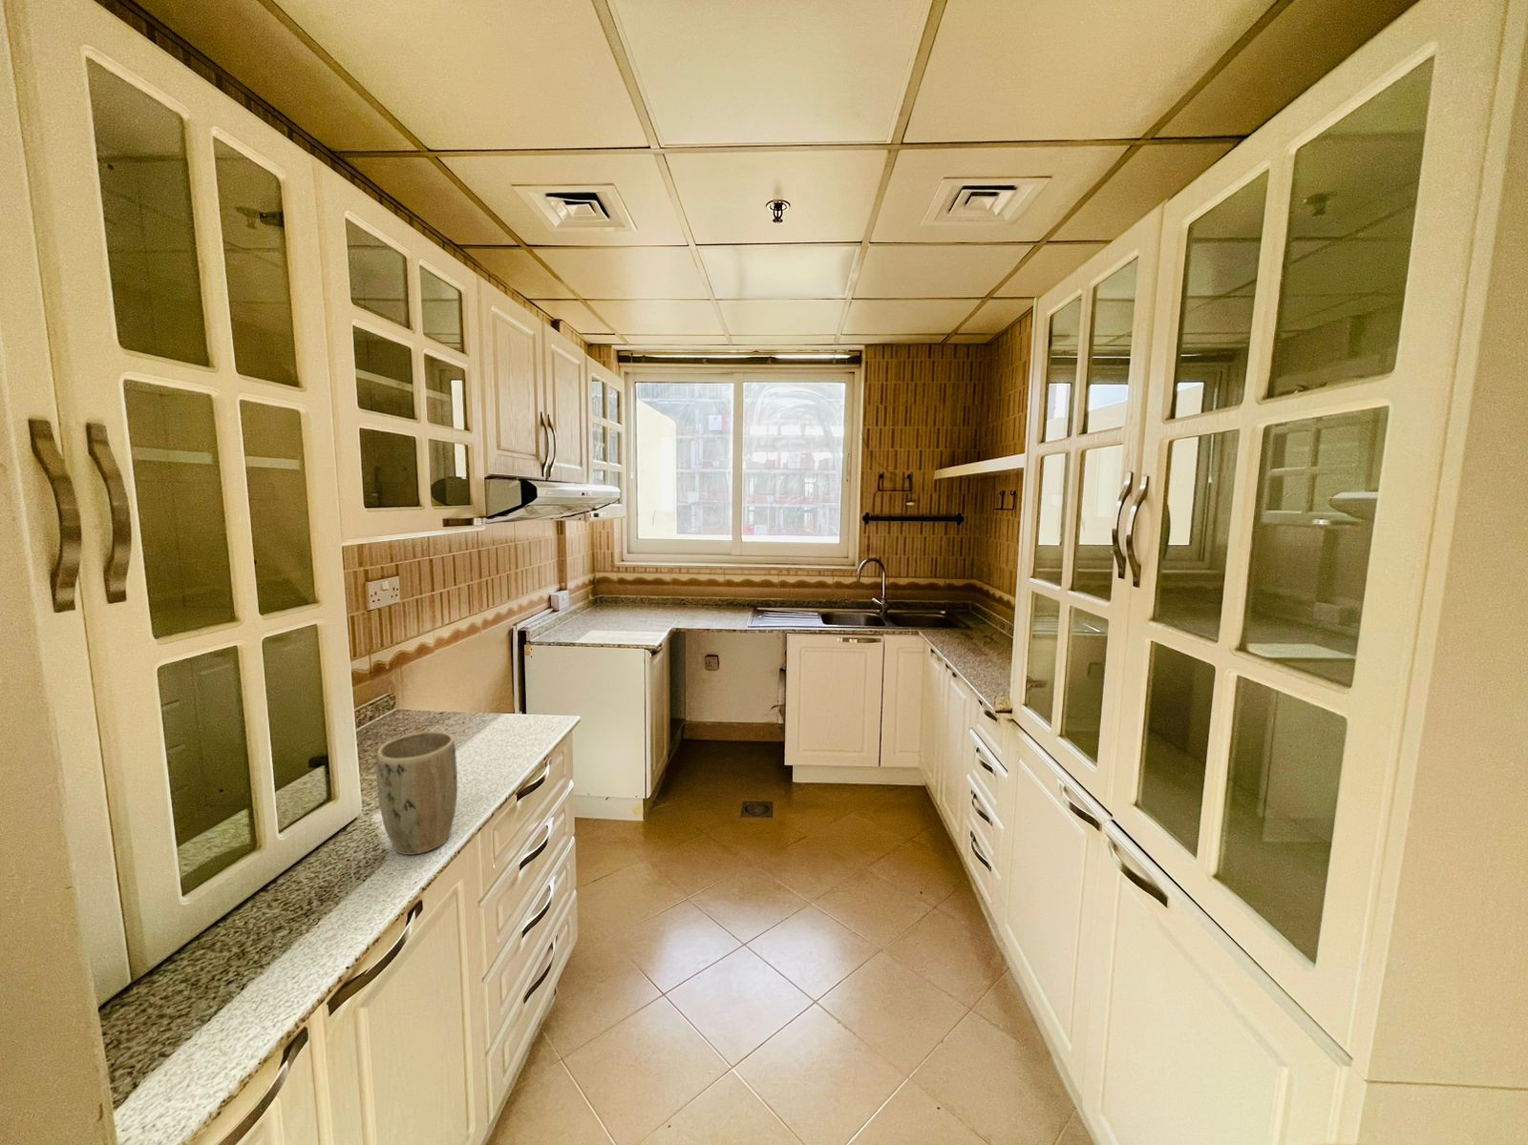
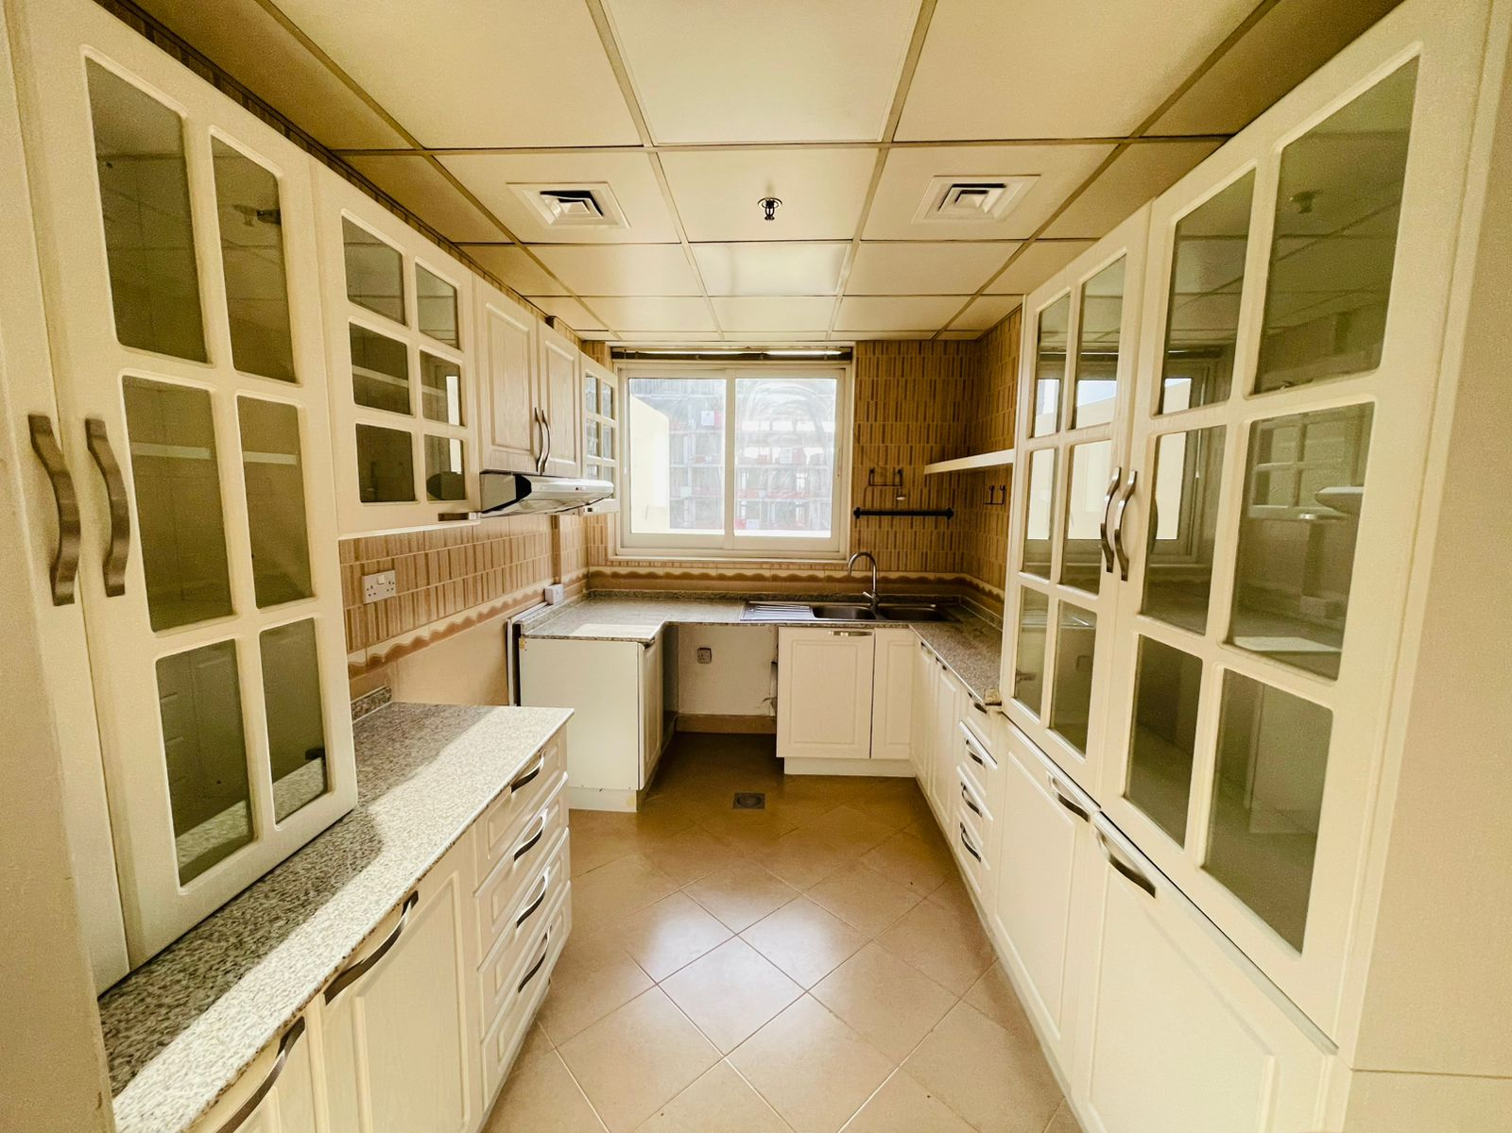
- plant pot (419, 793)
